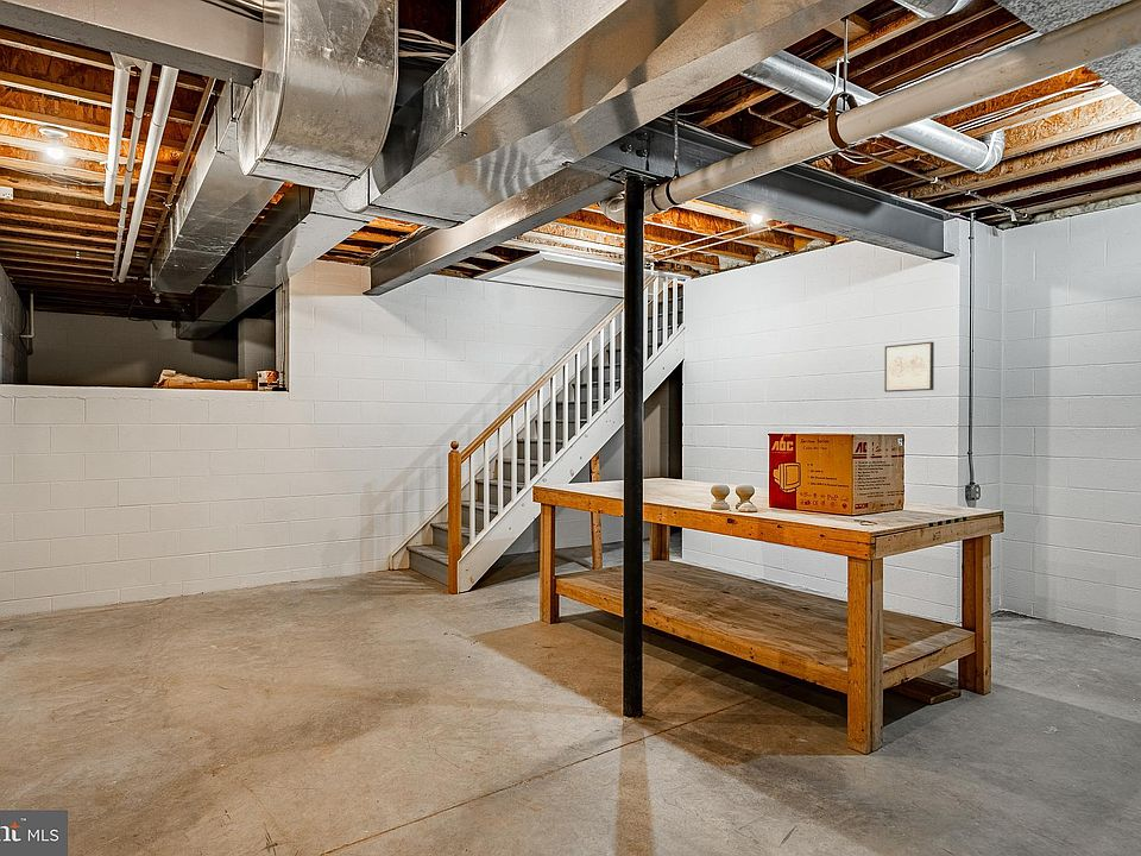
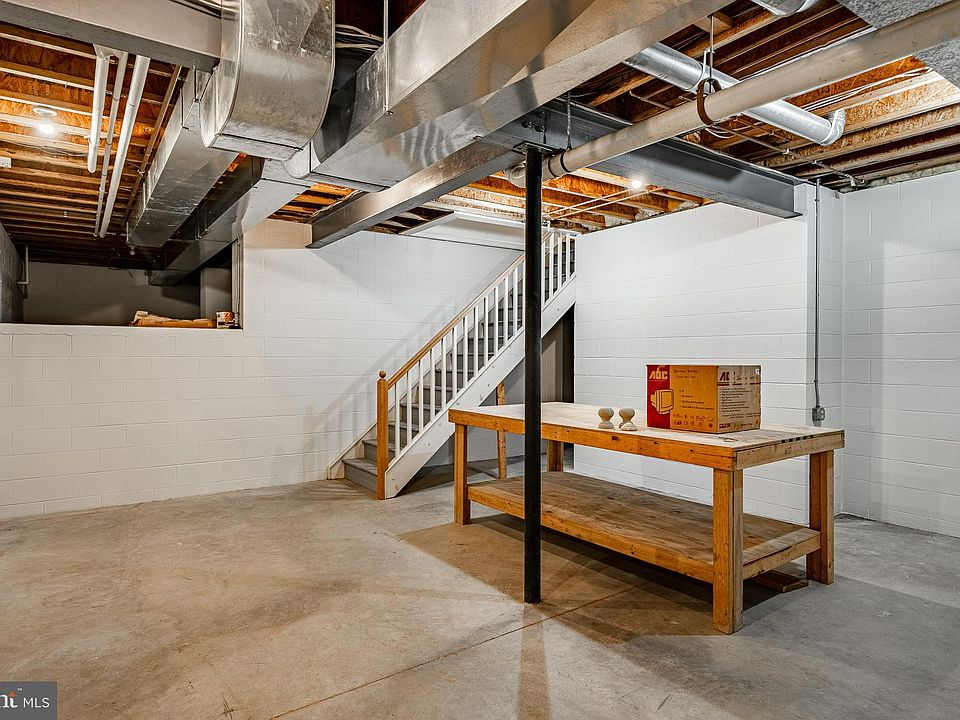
- wall art (908, 367)
